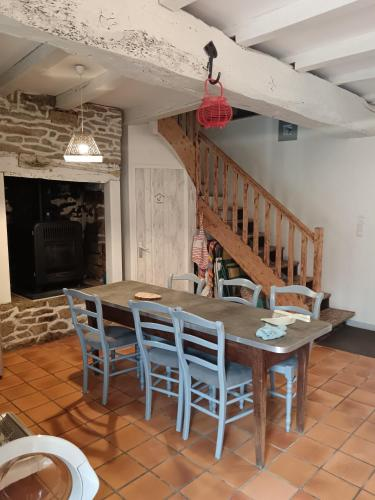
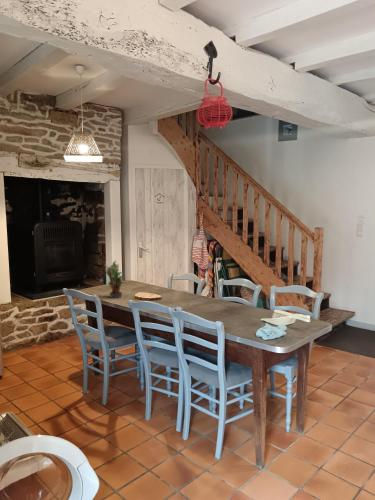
+ potted plant (116, 279)
